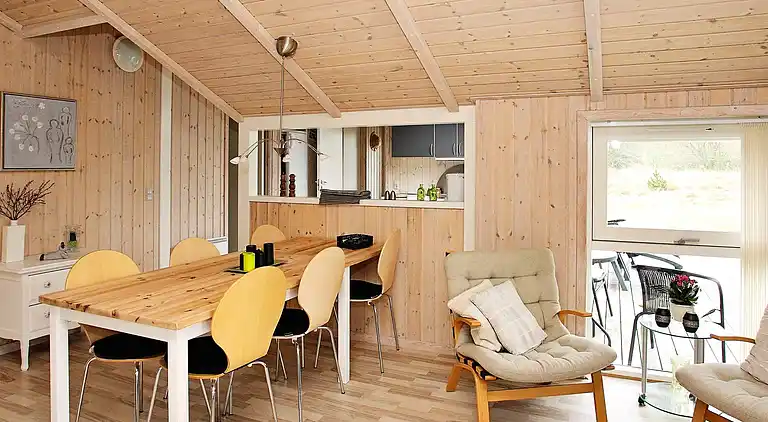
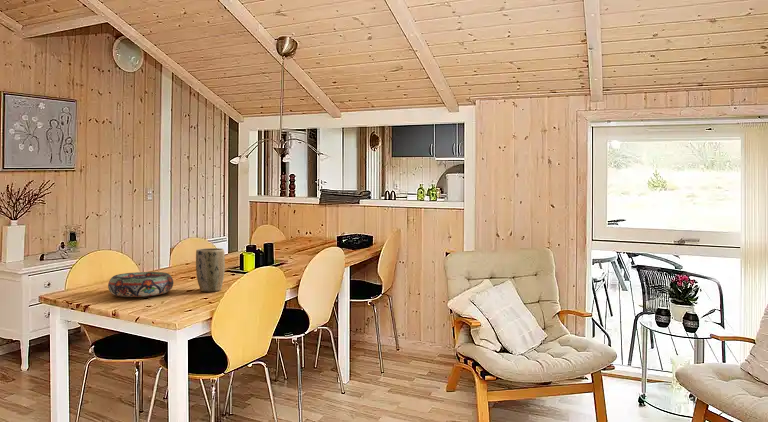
+ plant pot (210, 269)
+ decorative bowl (141, 284)
